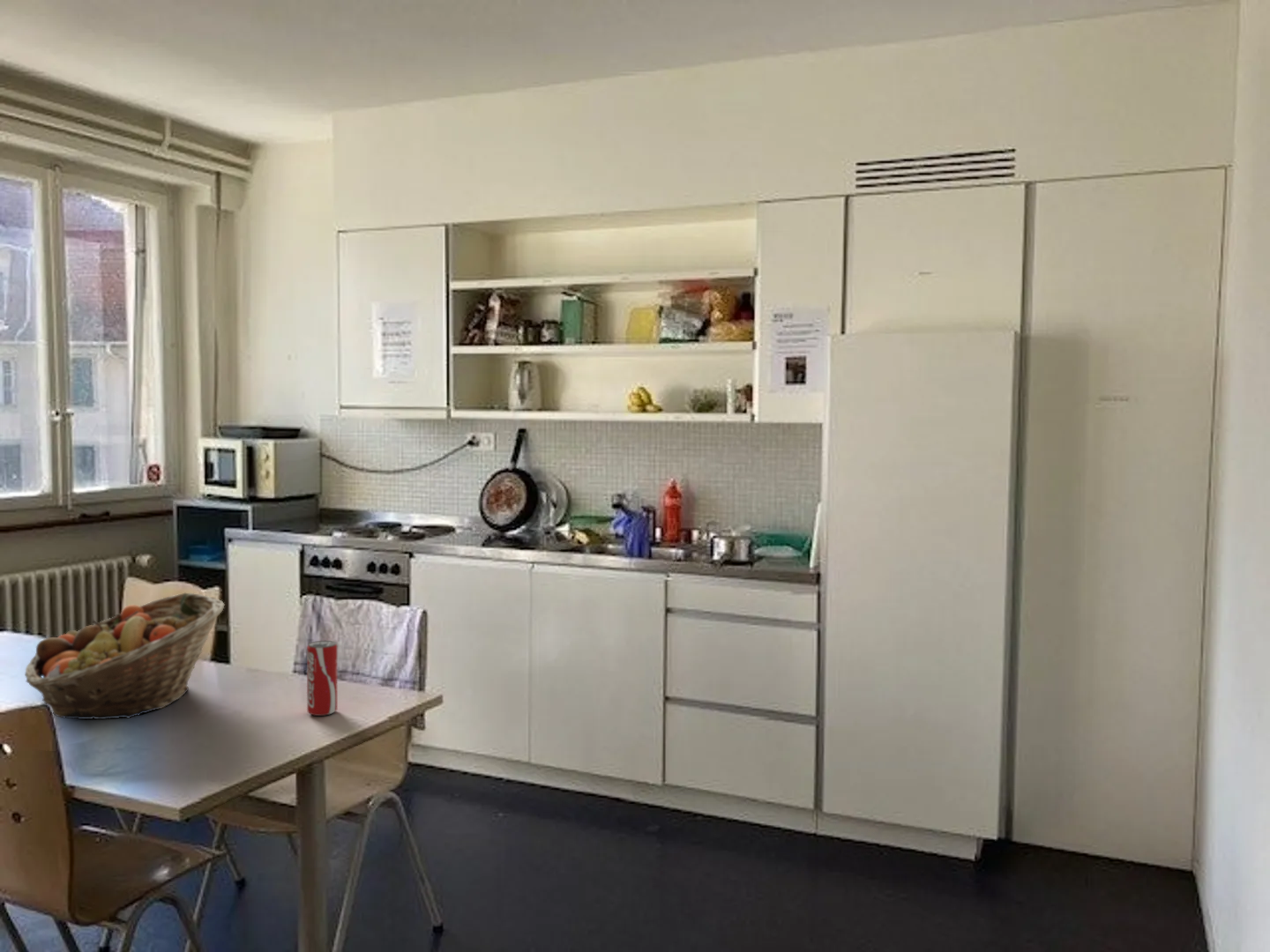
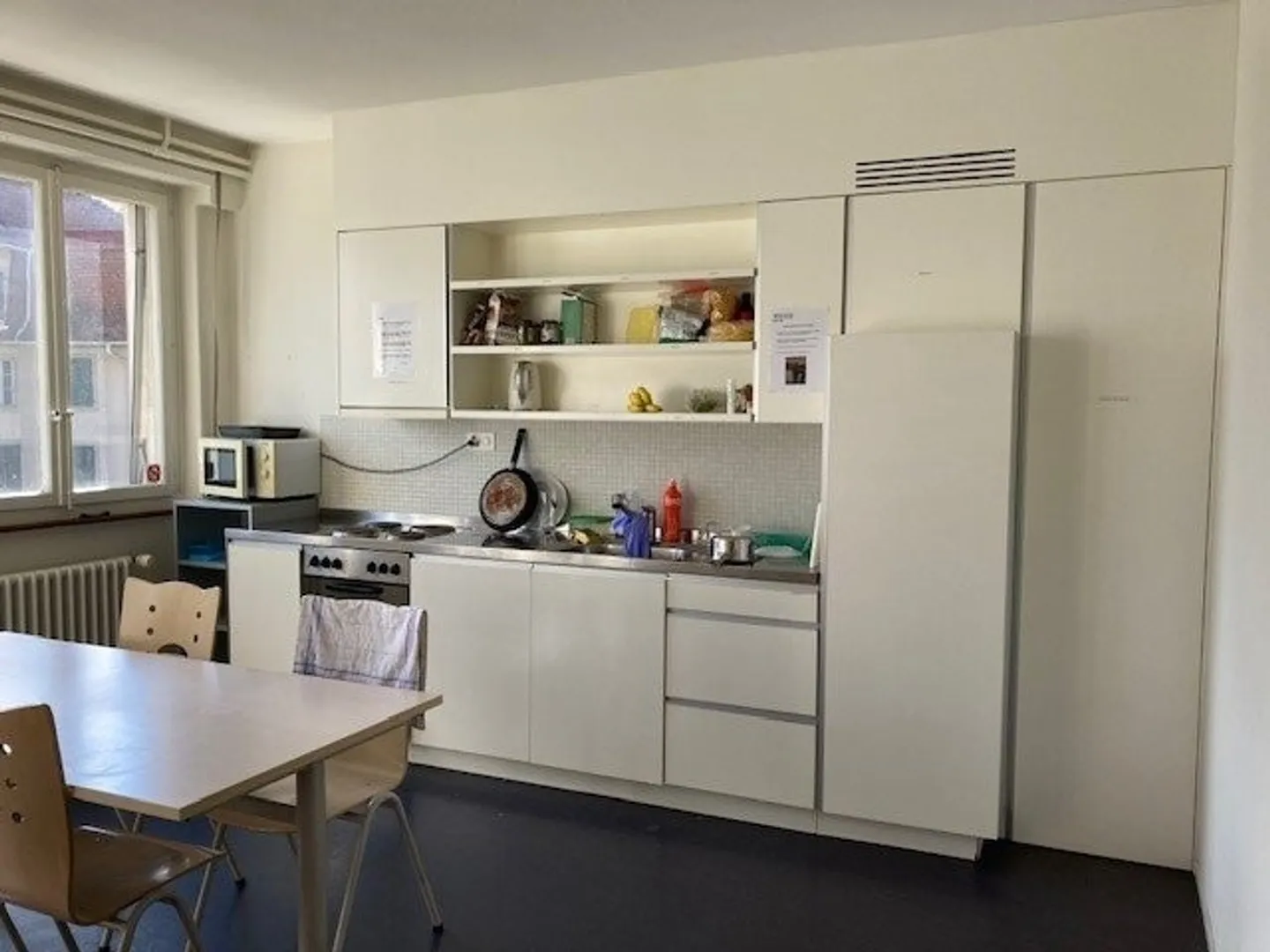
- fruit basket (127, 651)
- beverage can (322, 678)
